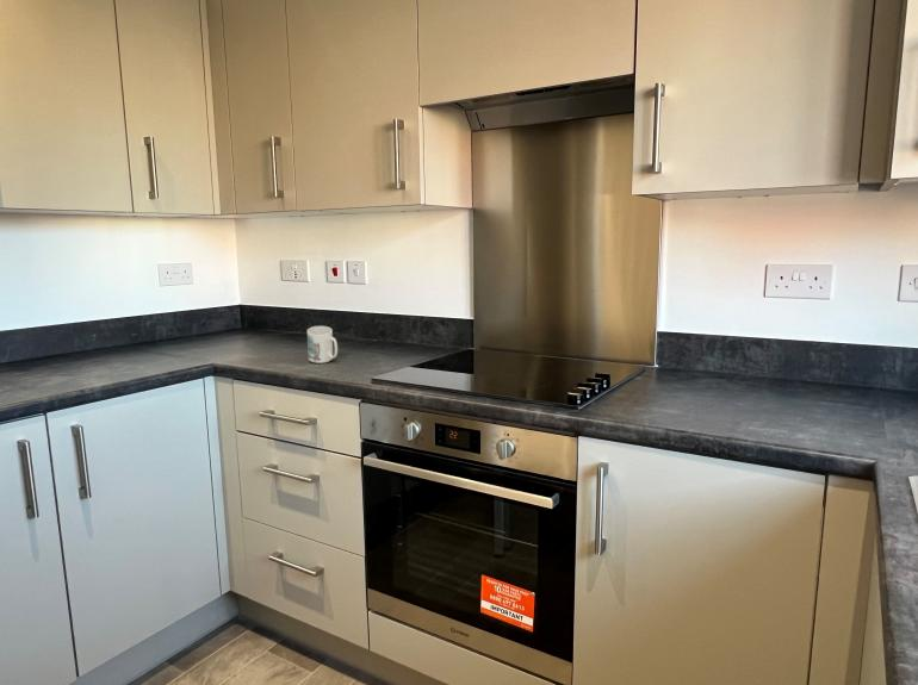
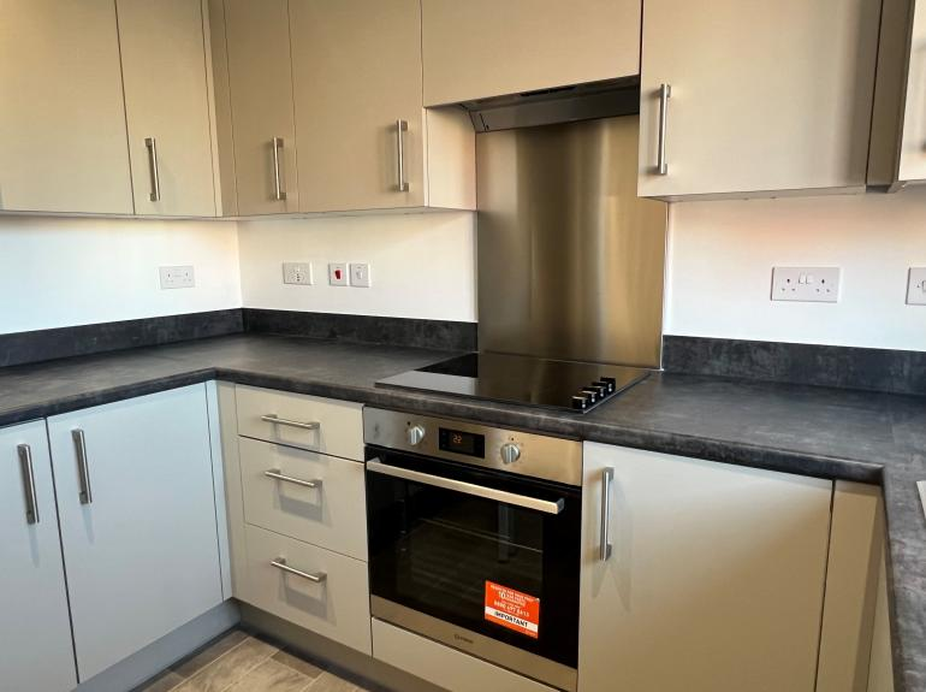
- mug (323, 344)
